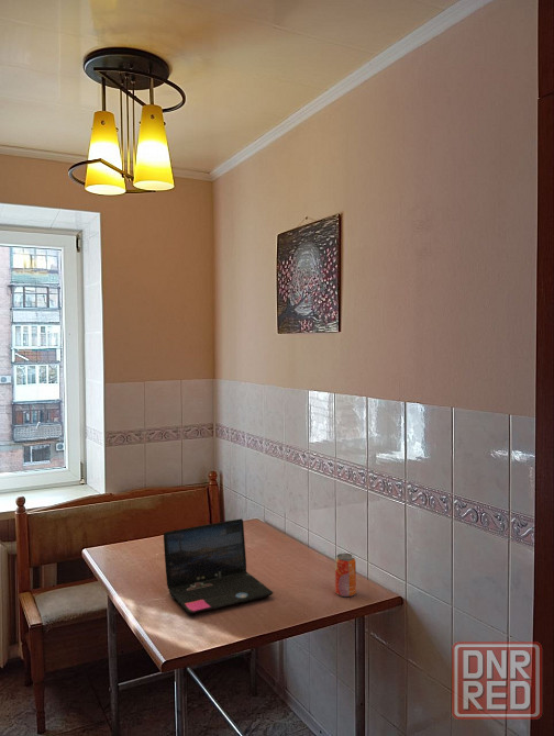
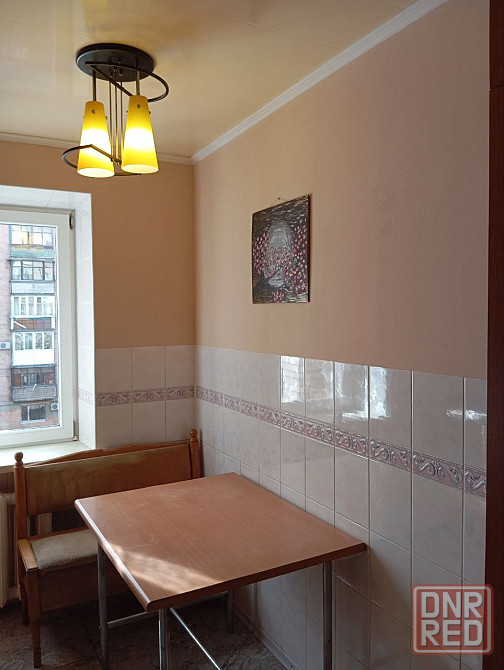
- laptop (218, 564)
- beverage can (345, 575)
